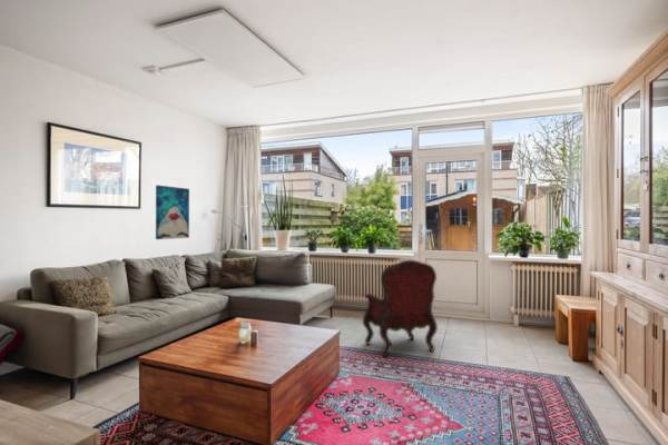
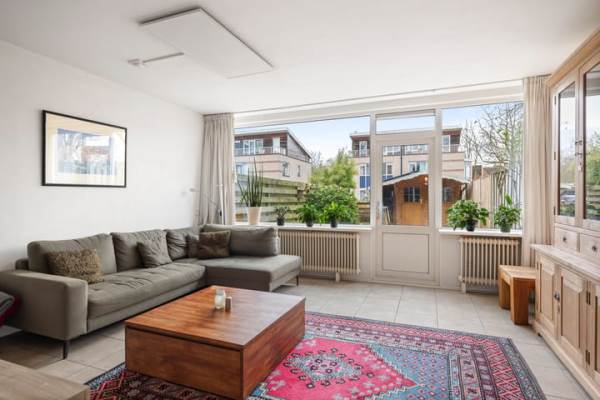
- armchair (399, 303)
- wall art (173, 212)
